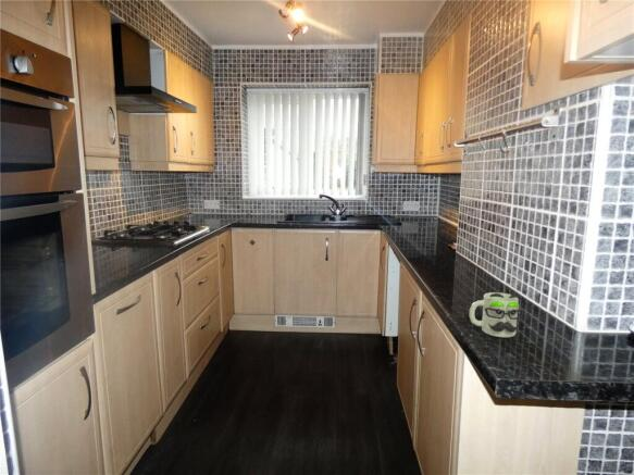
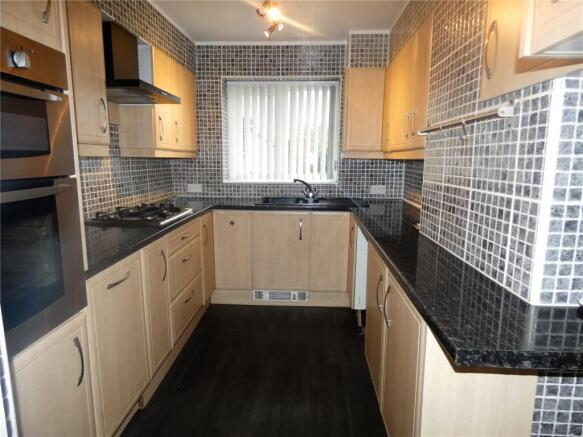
- mug (494, 311)
